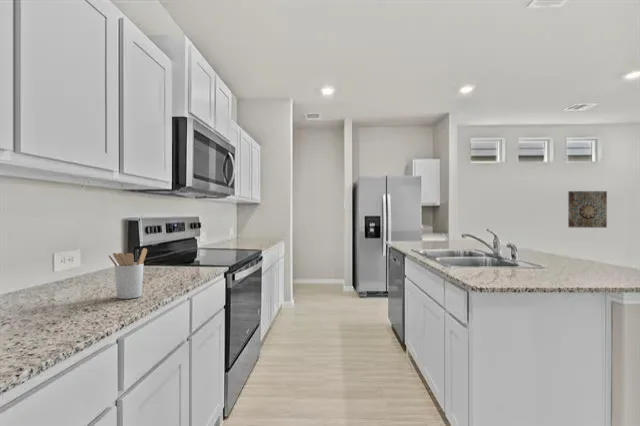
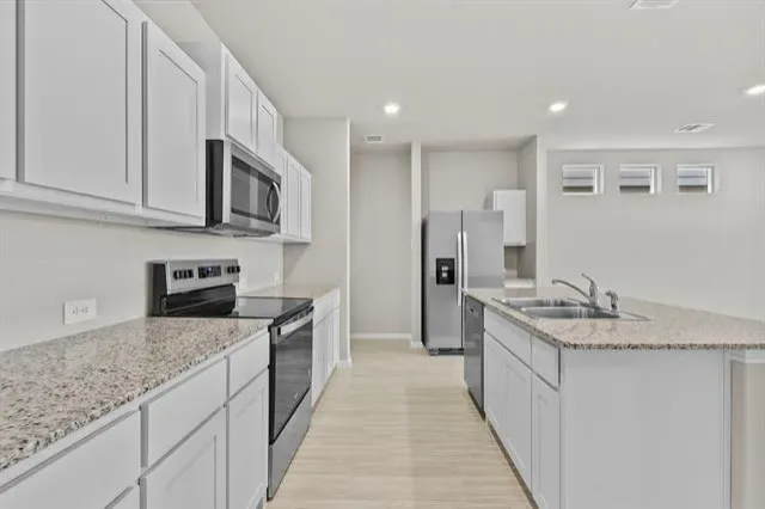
- wall art (587, 209)
- utensil holder (127, 273)
